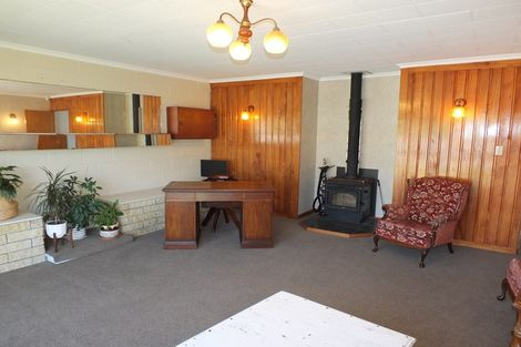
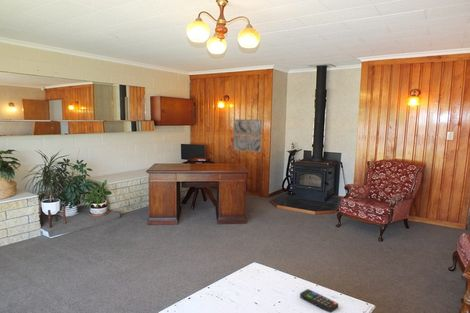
+ wall art (247, 134)
+ remote control (318, 299)
